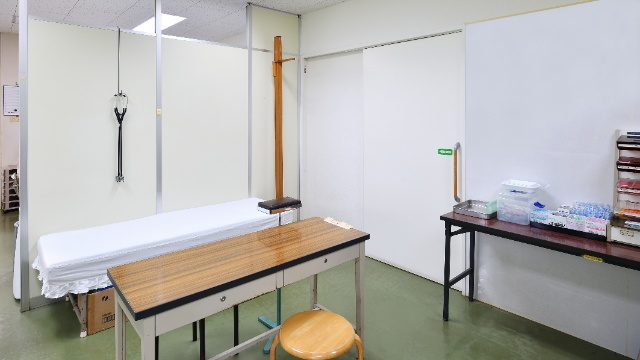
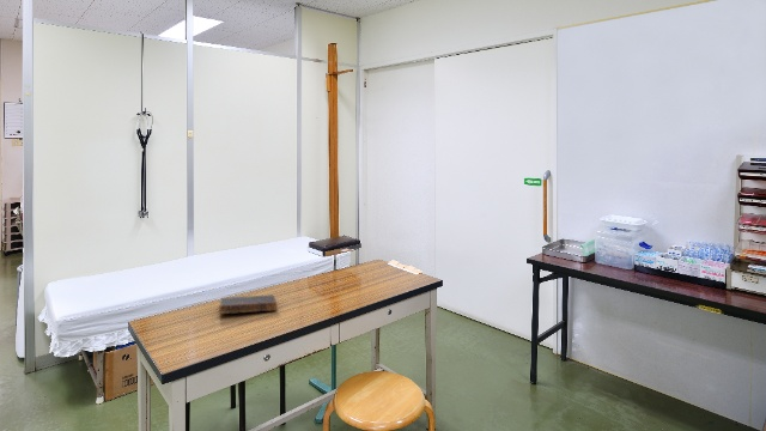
+ book (248, 303)
